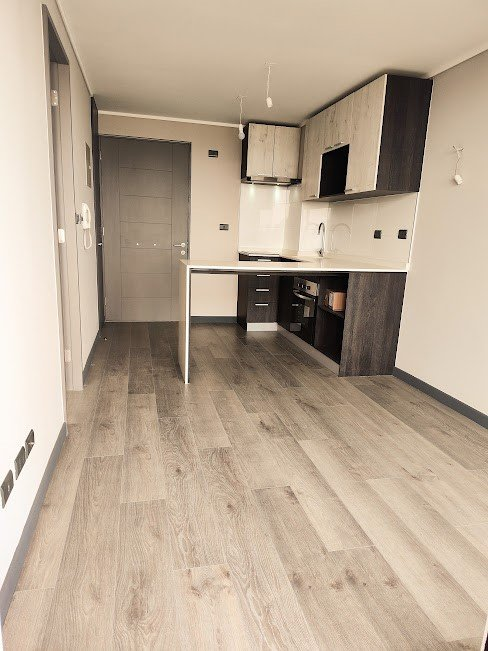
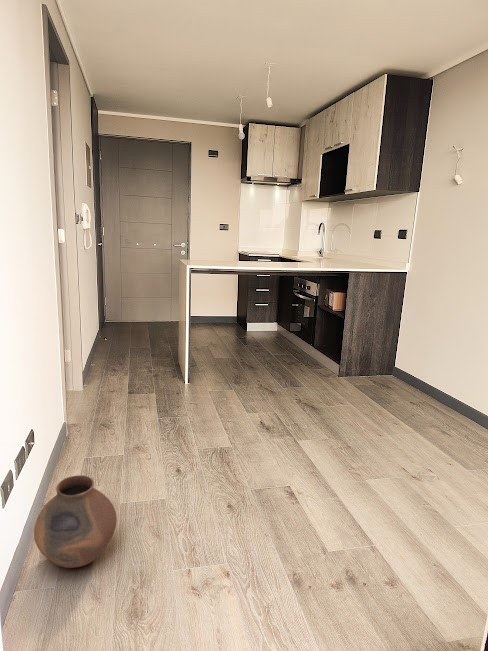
+ vase (76, 521)
